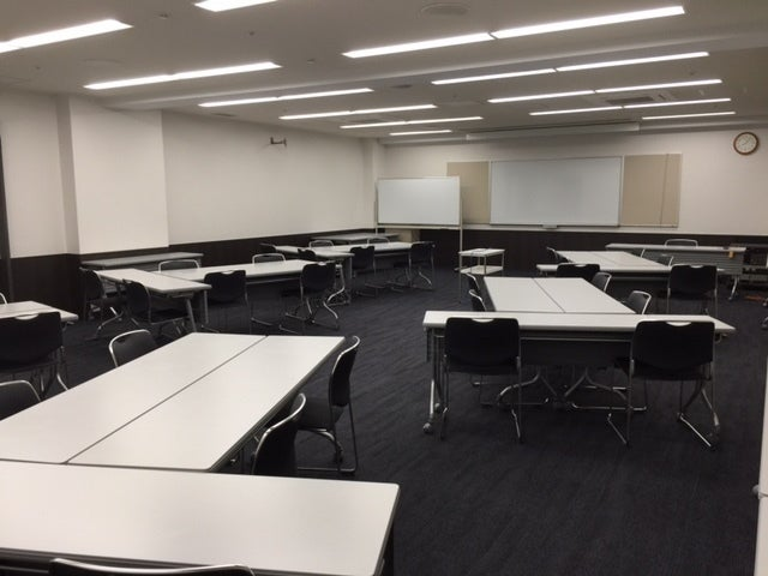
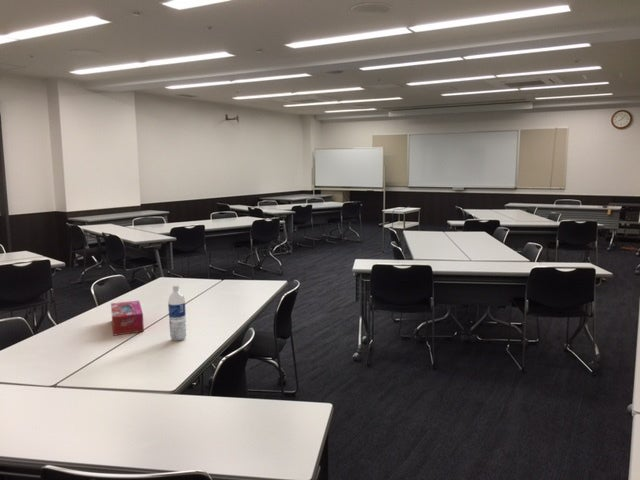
+ water bottle (177, 312)
+ tissue box (126, 317)
